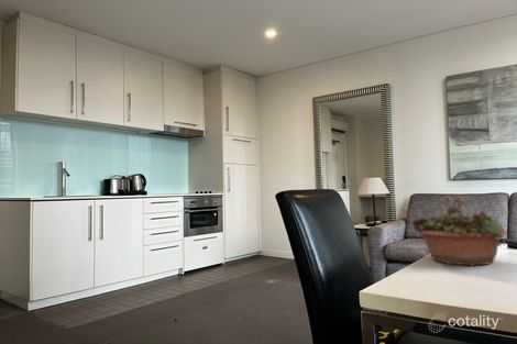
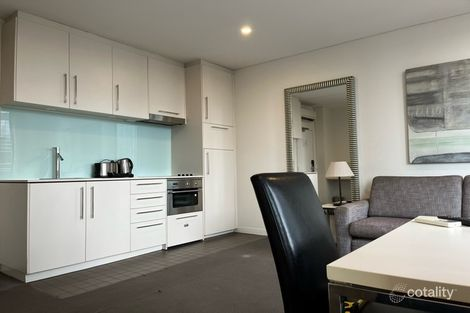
- succulent planter (462, 228)
